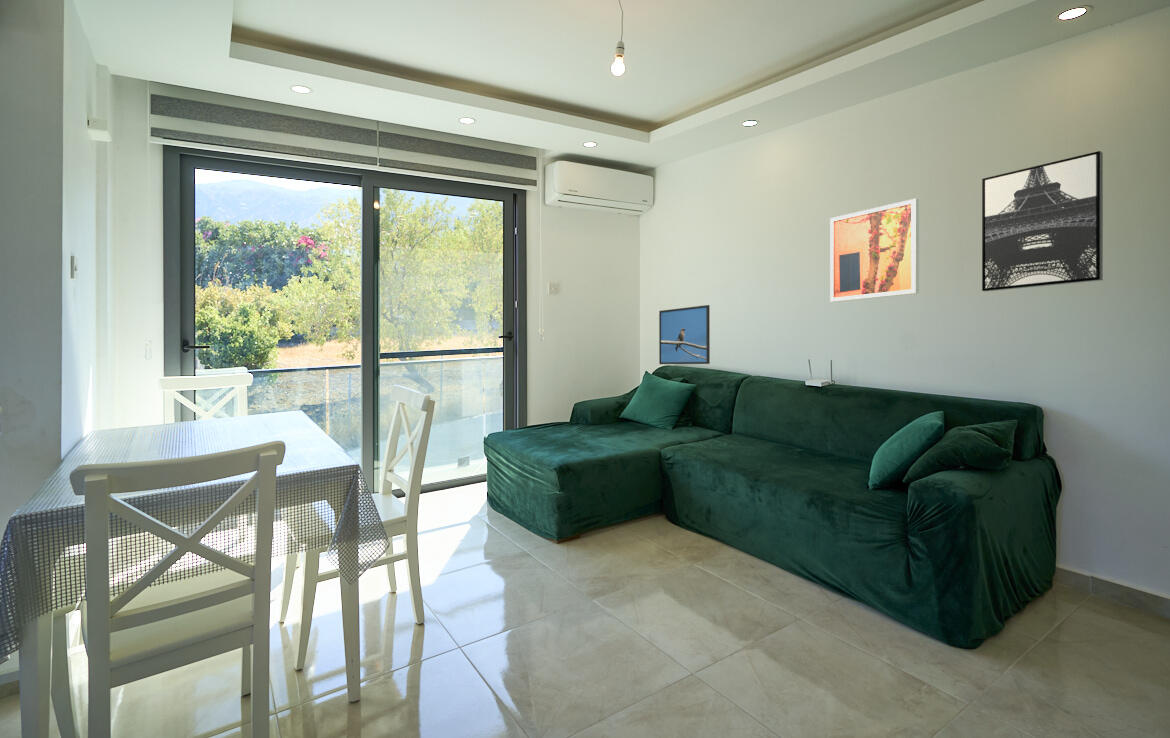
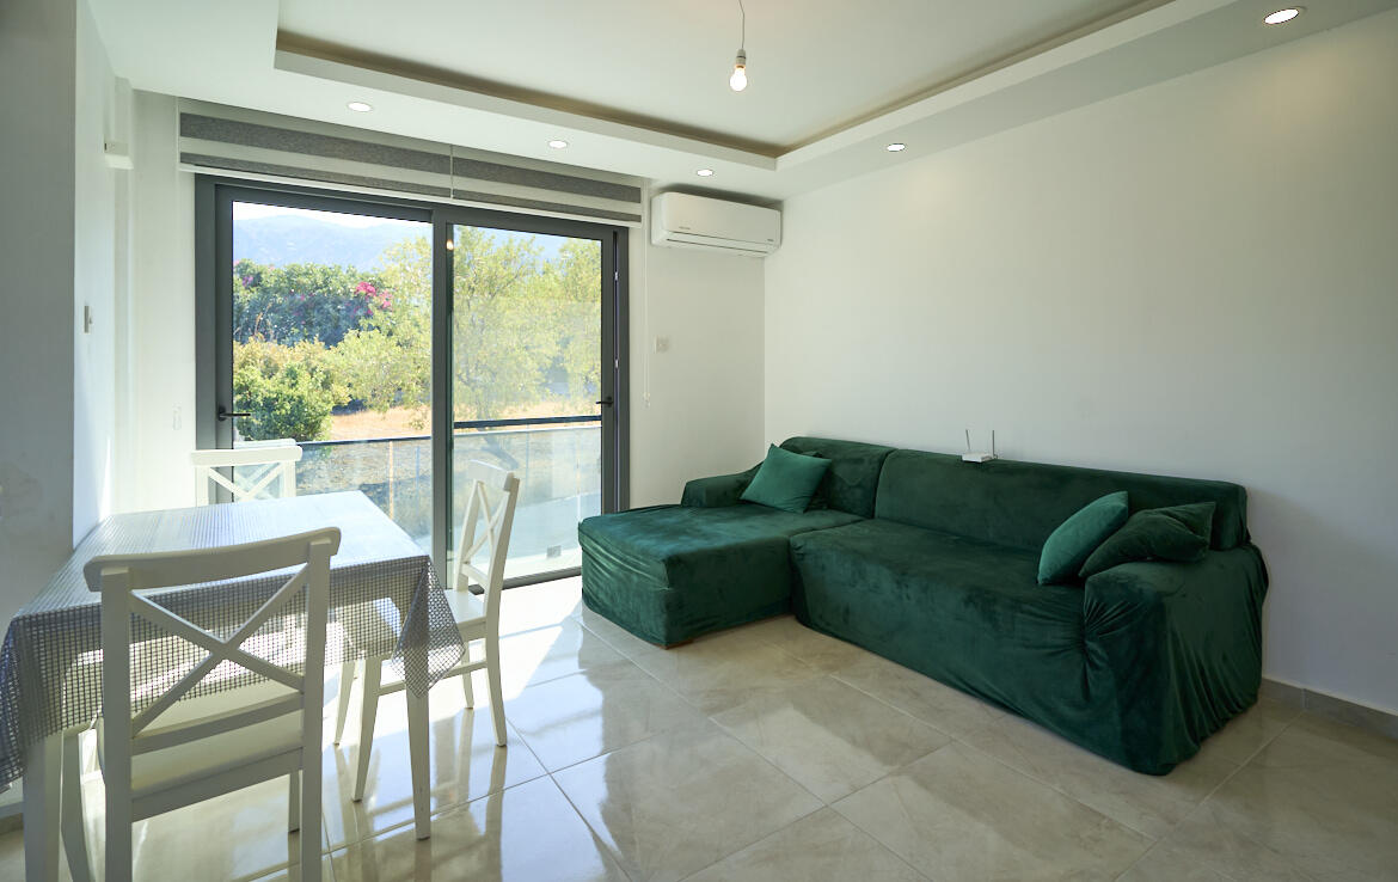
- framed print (683, 336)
- wall art (1038, 226)
- wall art (872, 253)
